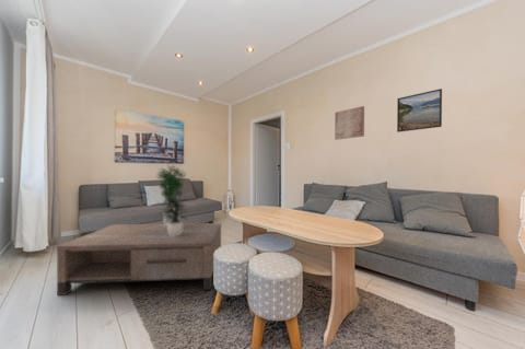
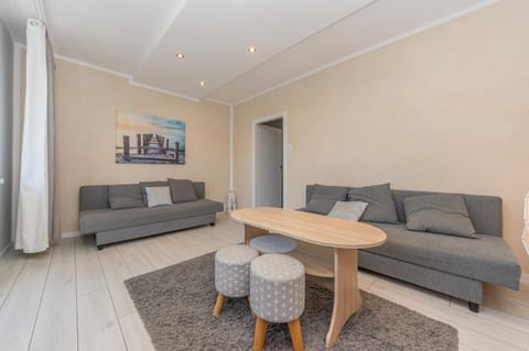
- coffee table (154, 252)
- wall art (349, 124)
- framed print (418, 112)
- potted plant (172, 195)
